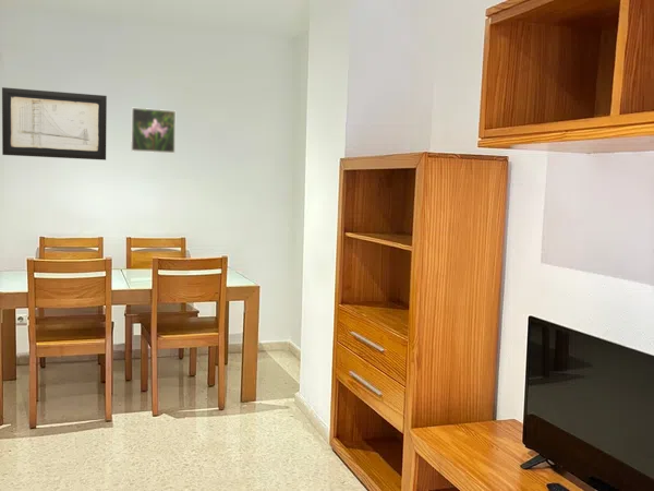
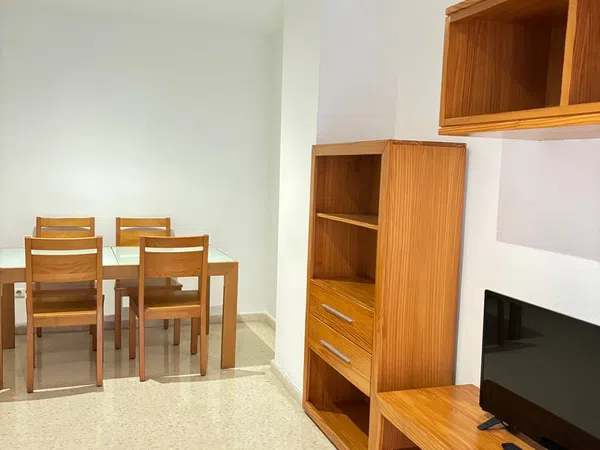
- wall art (56, 124)
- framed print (153, 130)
